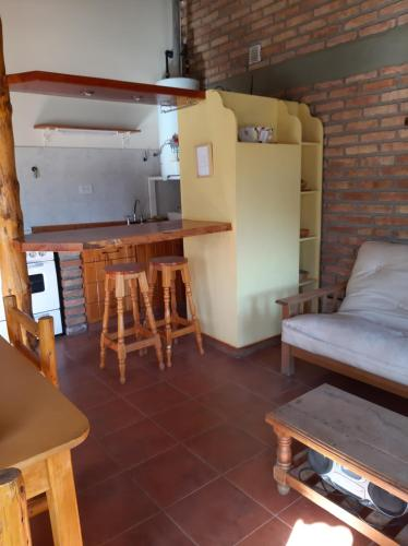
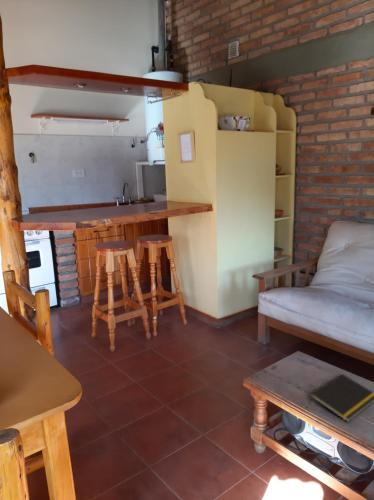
+ notepad (344, 395)
